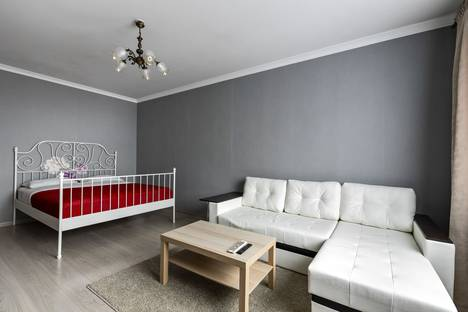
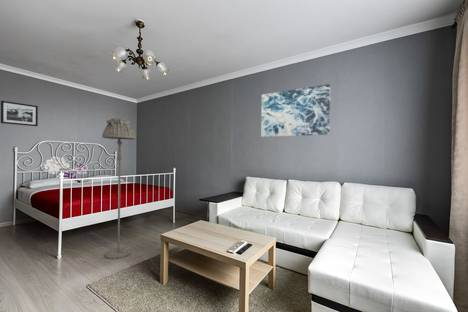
+ picture frame (20, 114)
+ floor lamp (119, 186)
+ wall art (292, 112)
